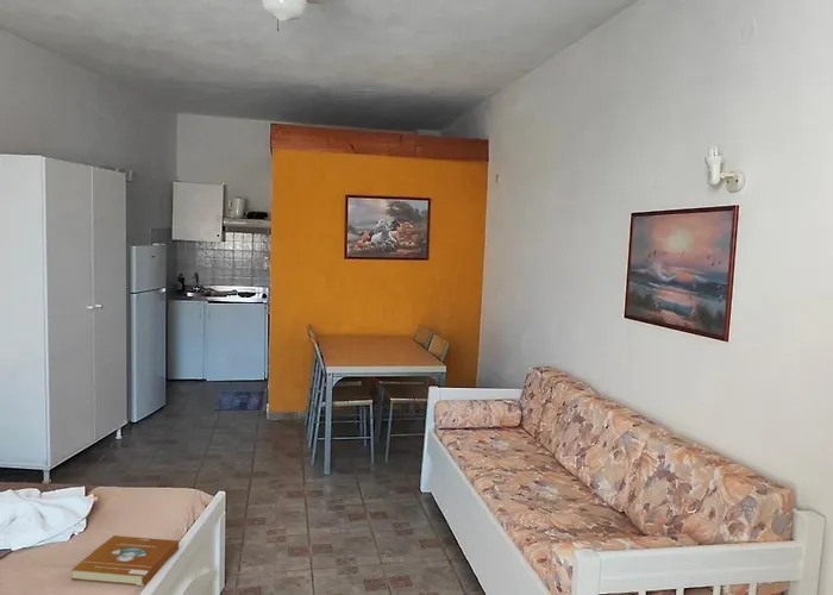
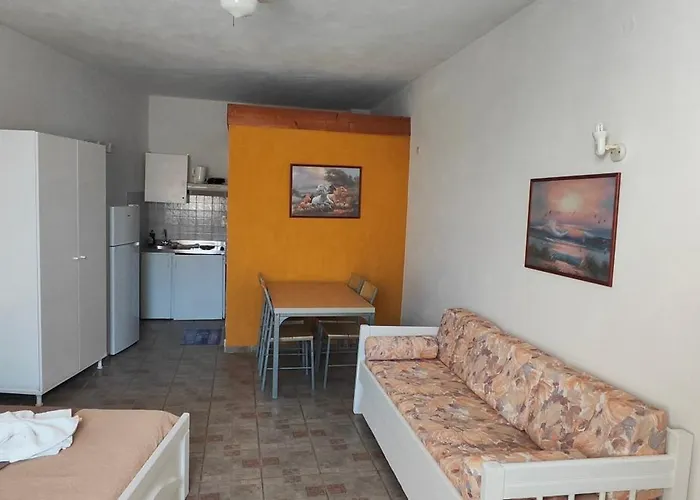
- book (127, 558)
